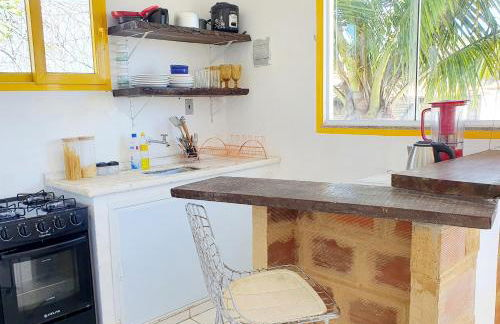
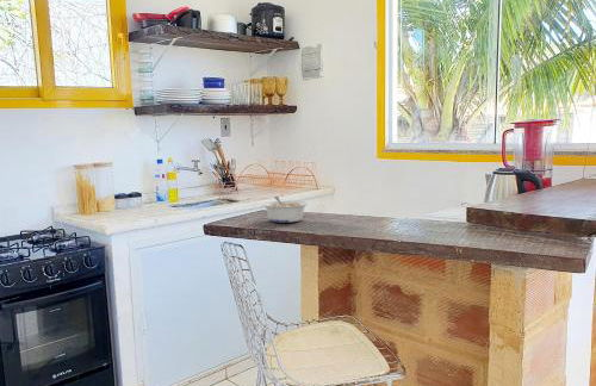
+ legume (284, 210)
